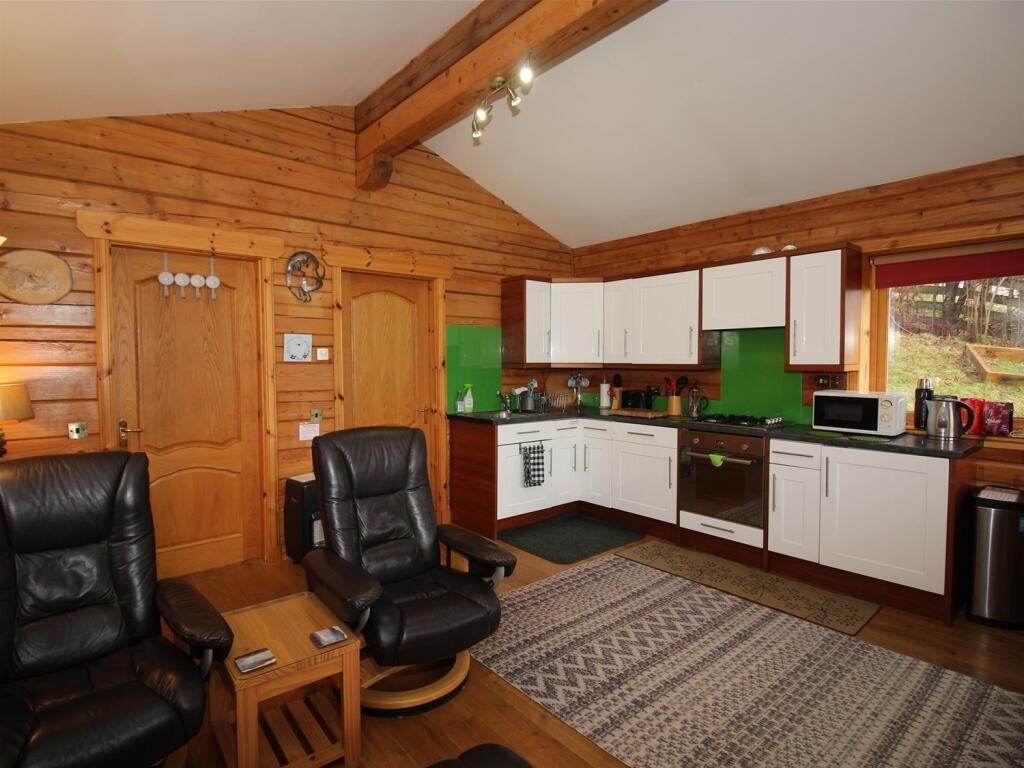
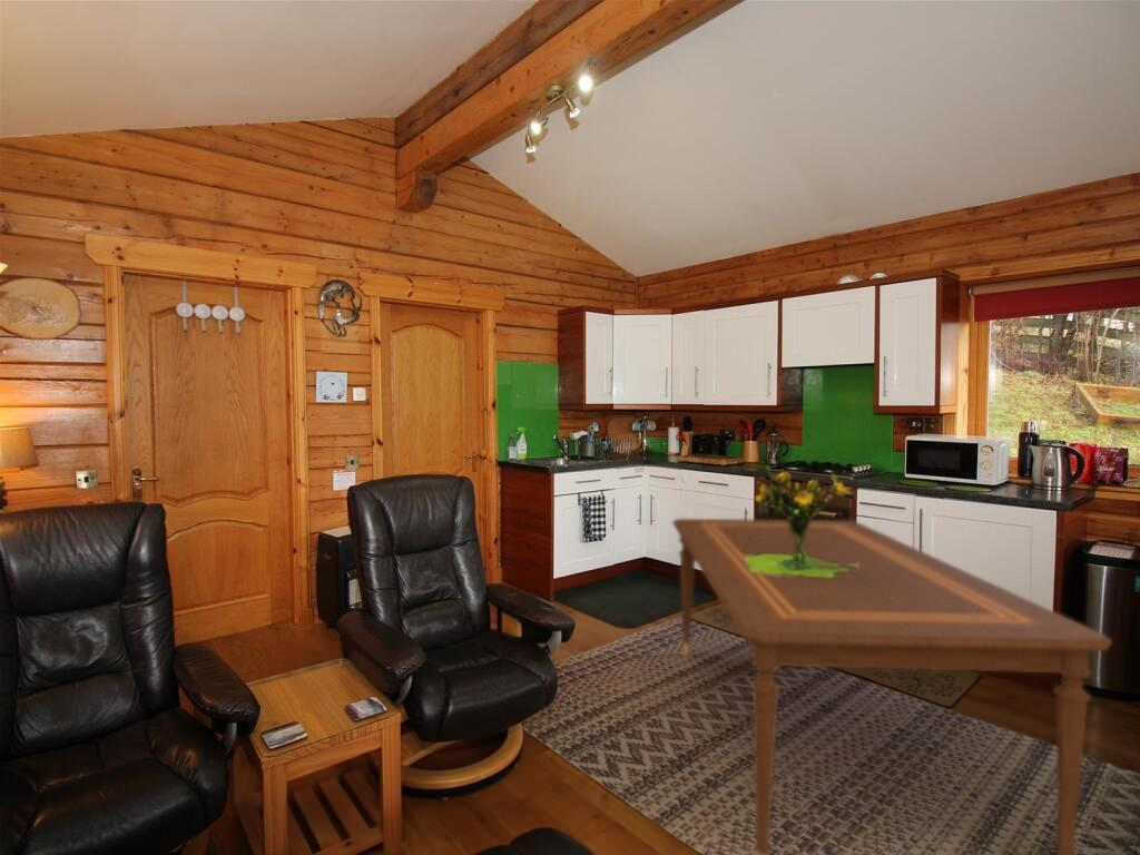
+ bouquet (805, 514)
+ dining table (817, 647)
